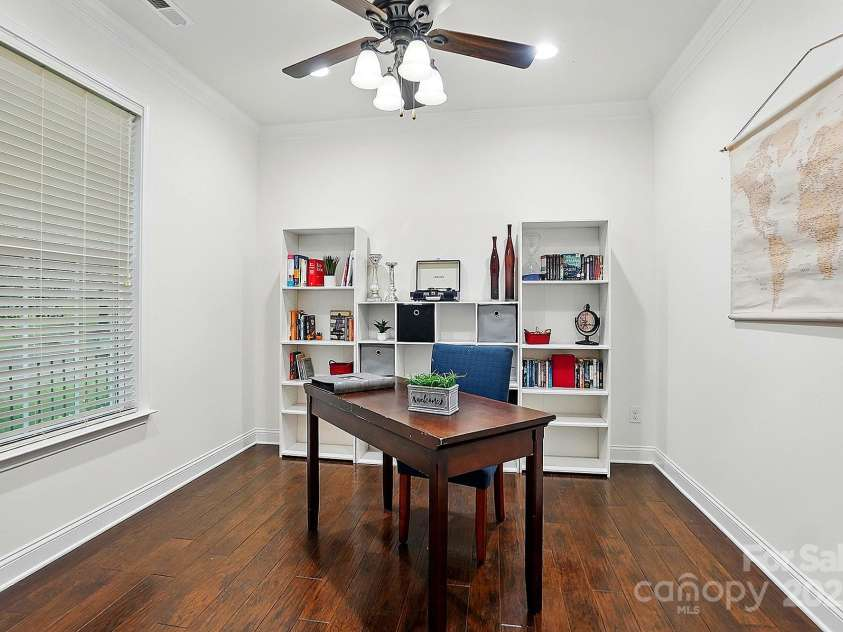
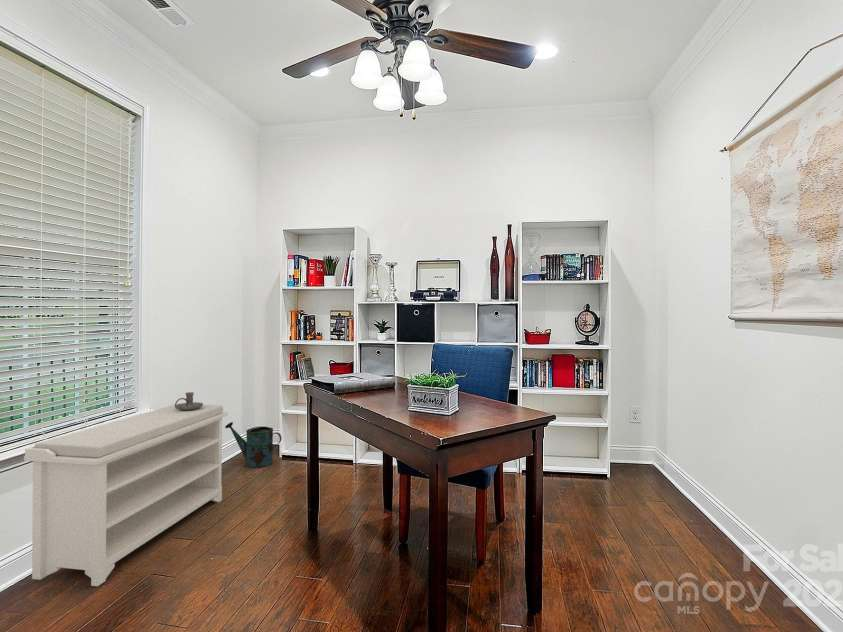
+ bench (144, 476)
+ watering can (252, 443)
+ candle holder (187, 401)
